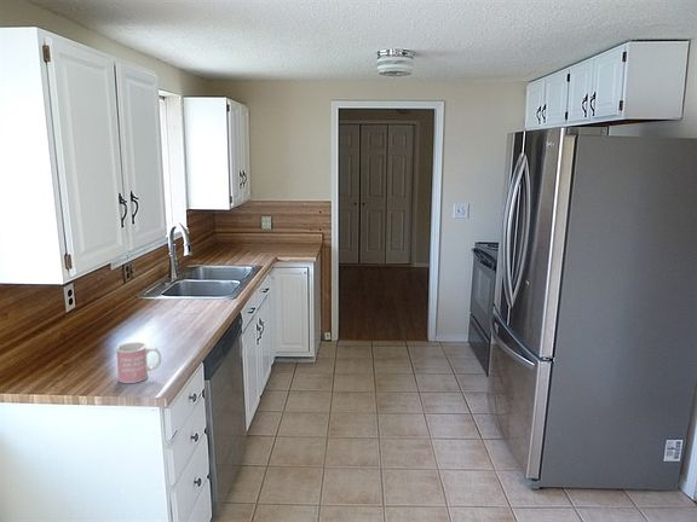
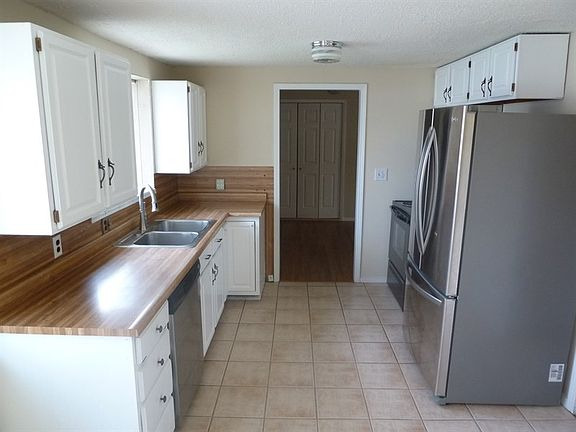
- mug (137, 361)
